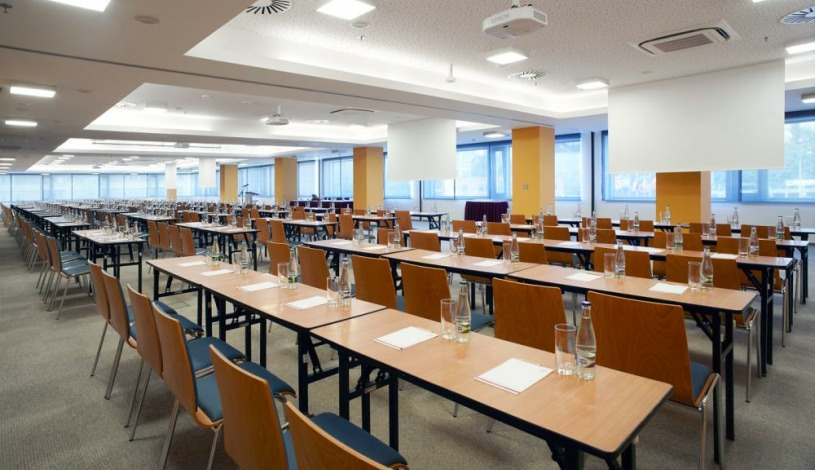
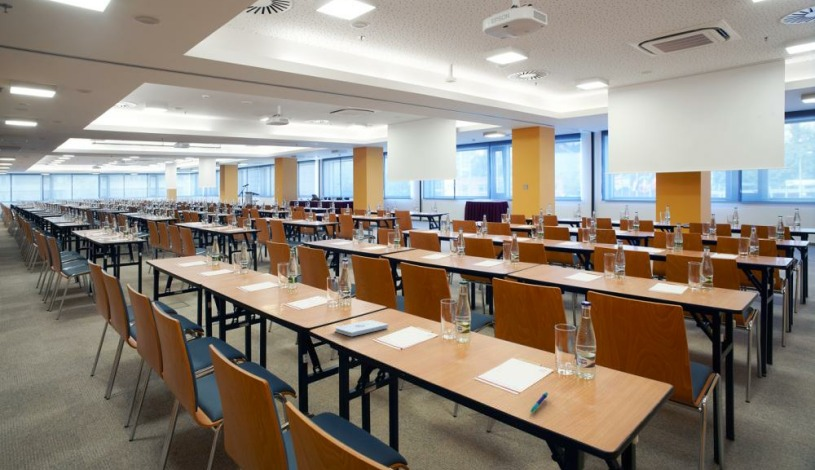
+ notepad (361, 327)
+ pen (538, 402)
